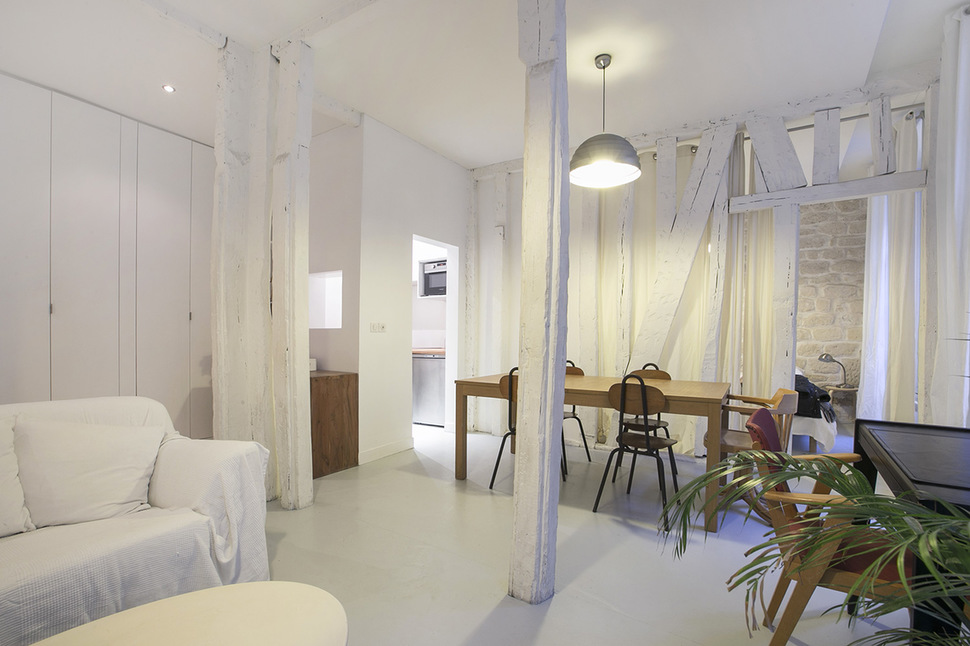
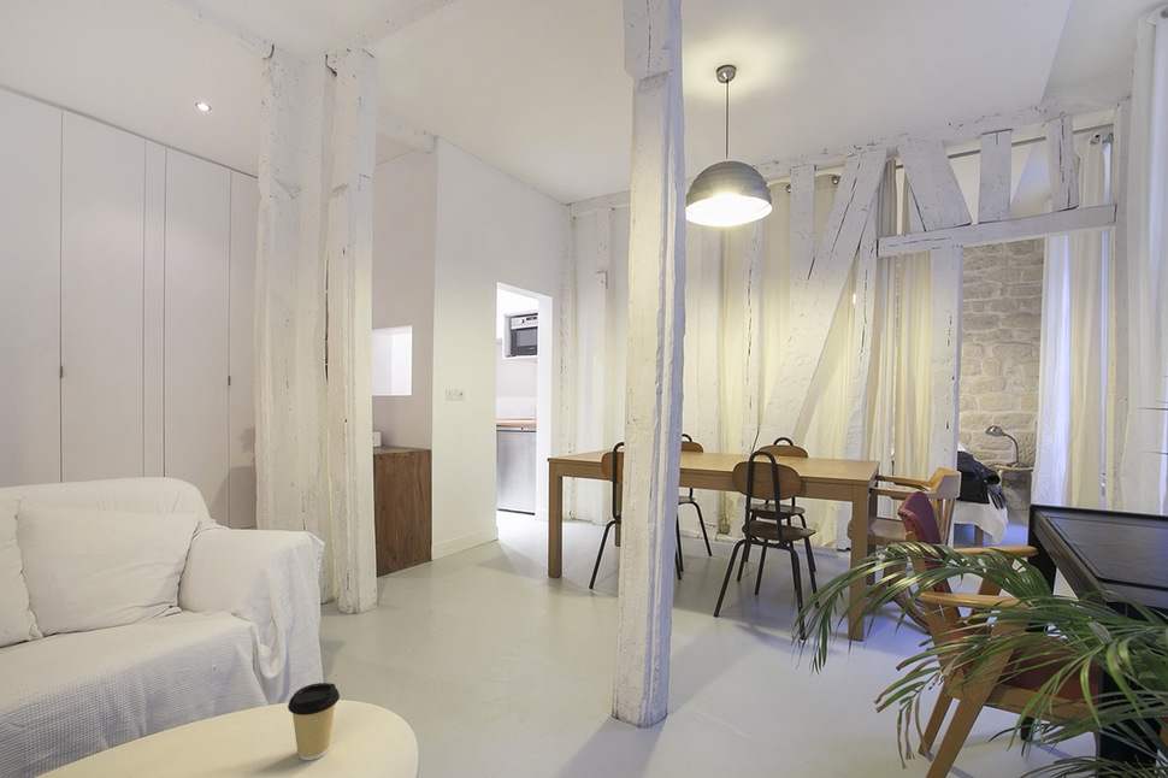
+ coffee cup (313, 720)
